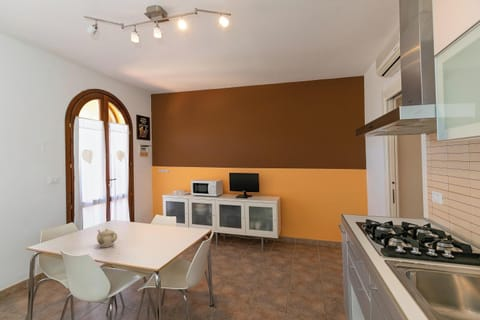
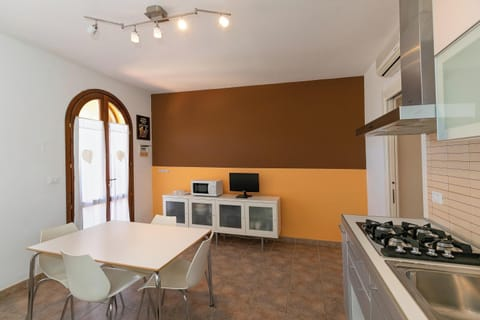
- teapot (107, 237)
